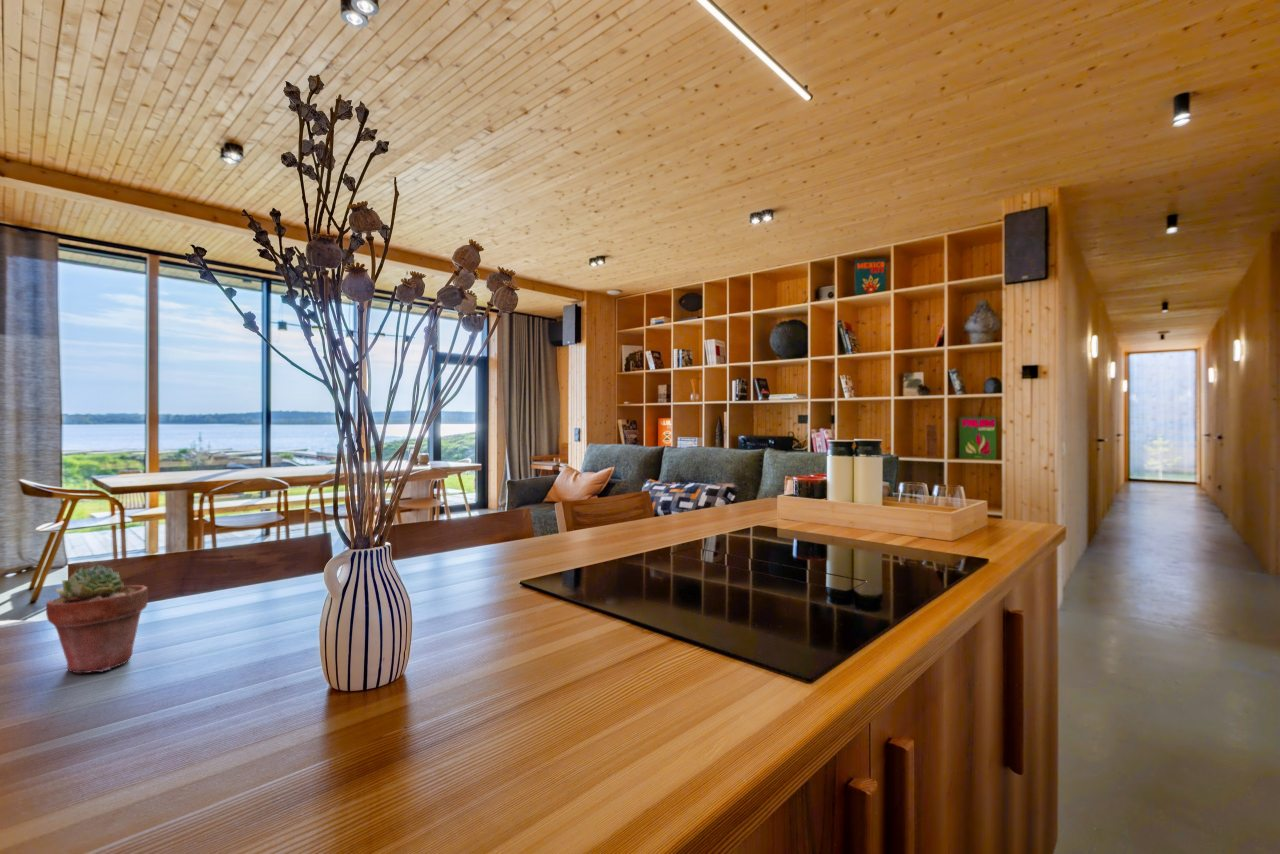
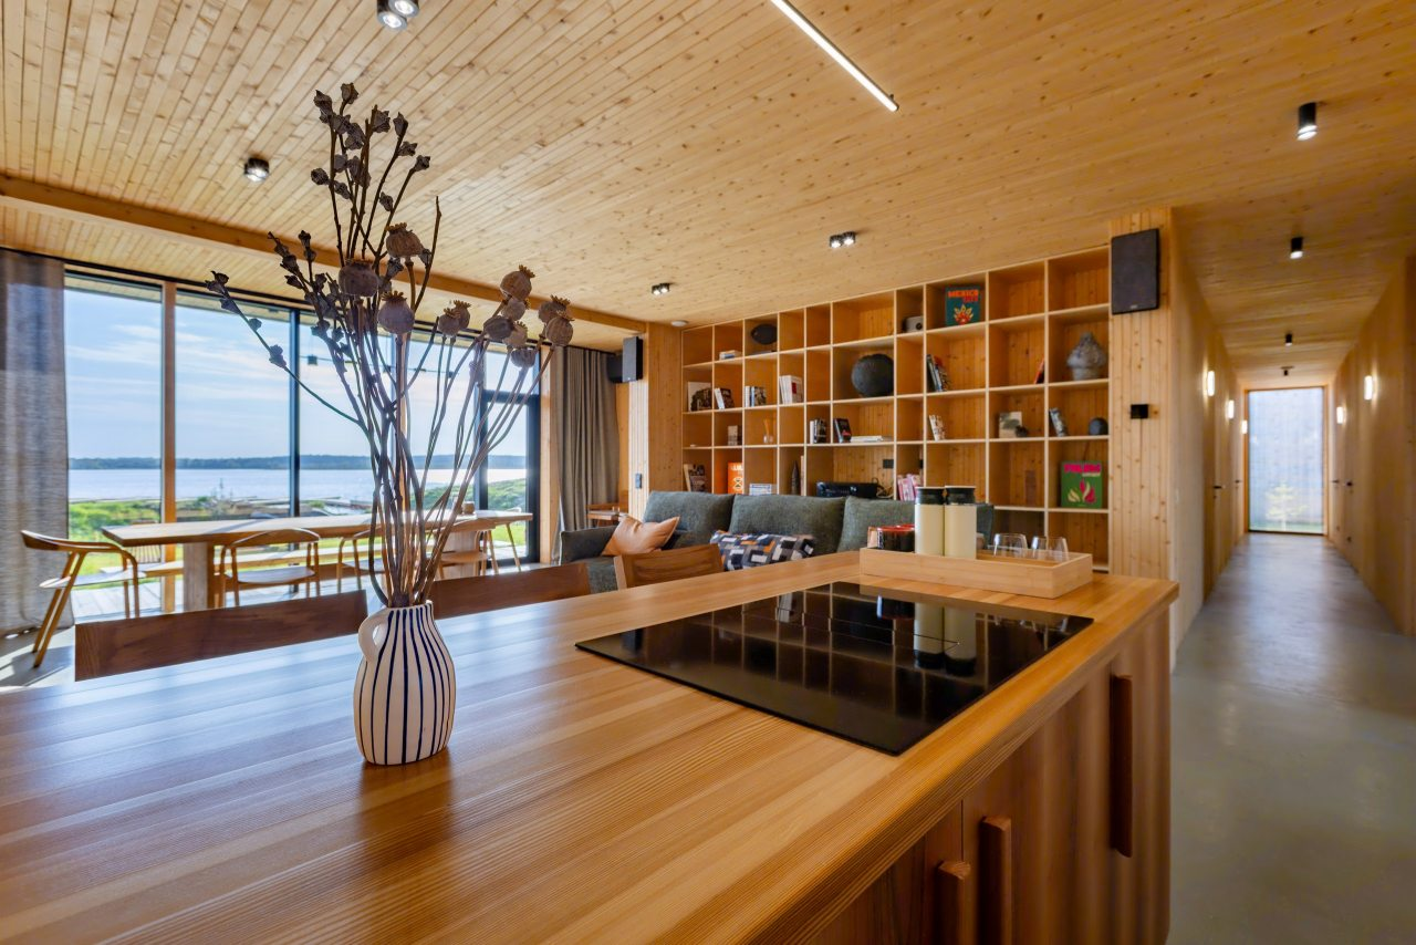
- potted succulent (98, 614)
